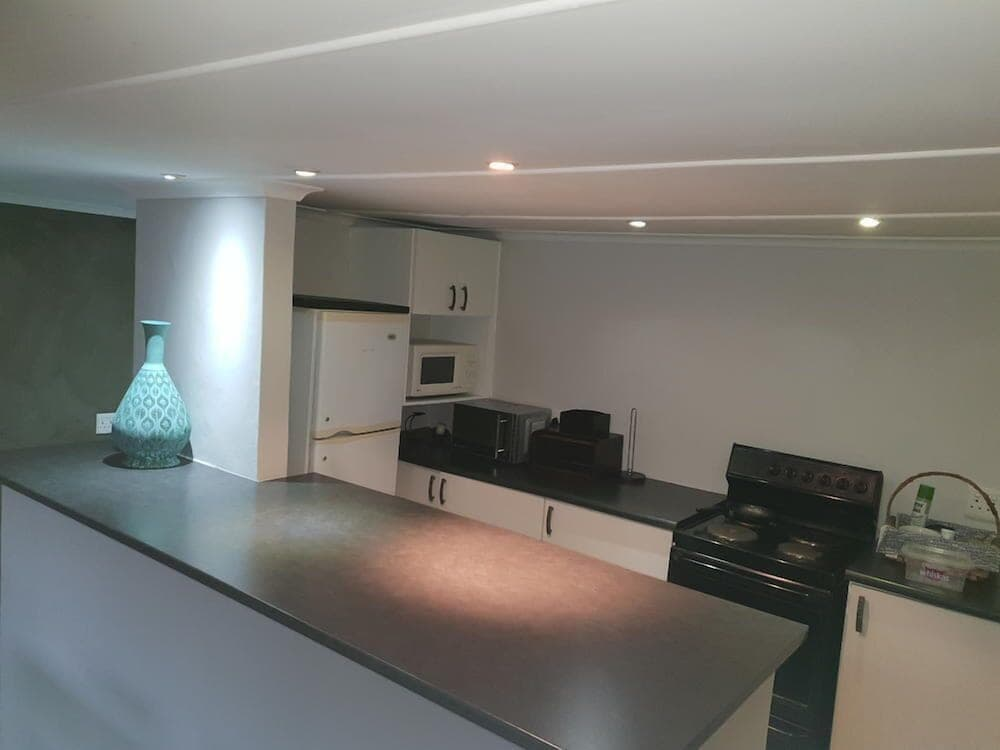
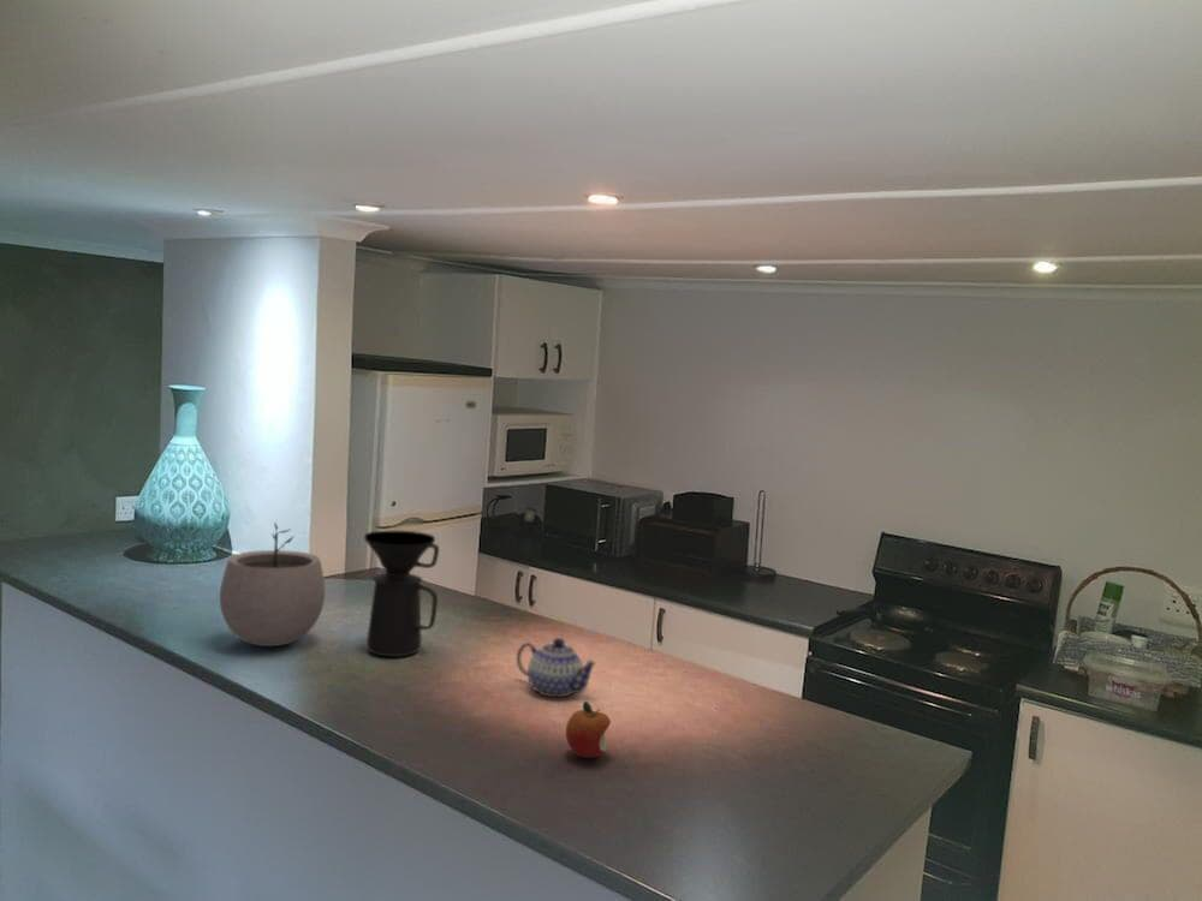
+ coffee maker (397, 592)
+ teapot (555, 663)
+ fruit (588, 729)
+ plant pot (273, 581)
